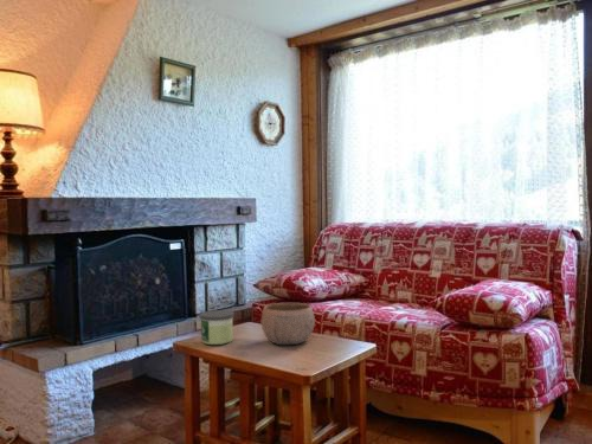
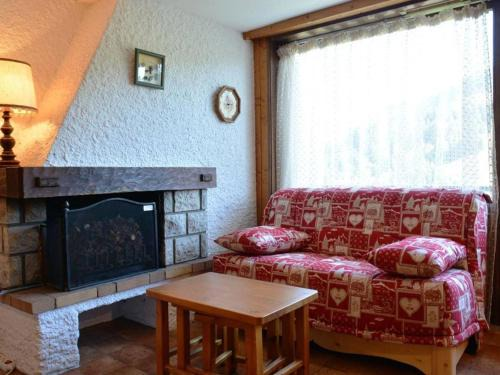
- candle (217, 327)
- bowl (288, 323)
